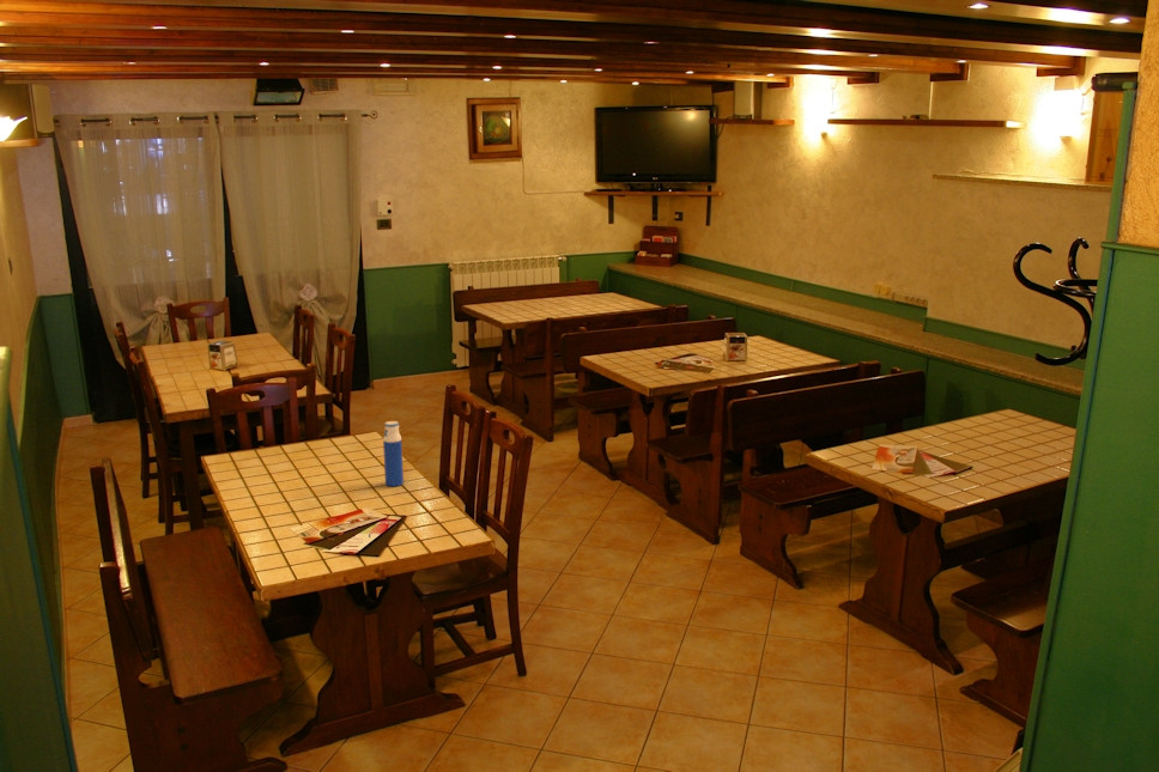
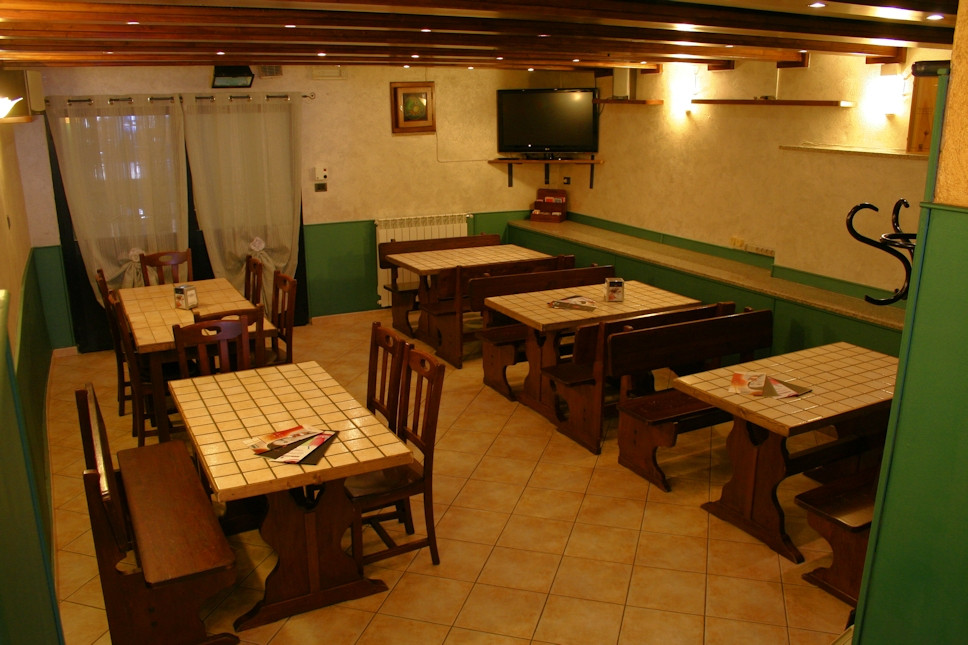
- water bottle (393, 452)
